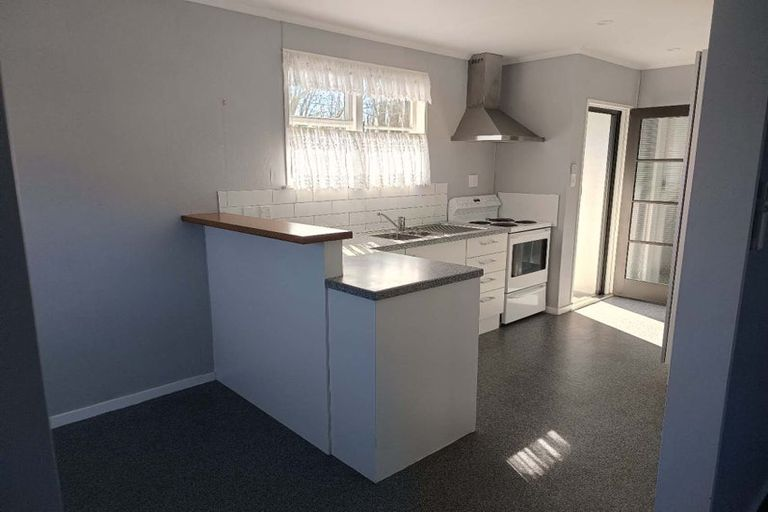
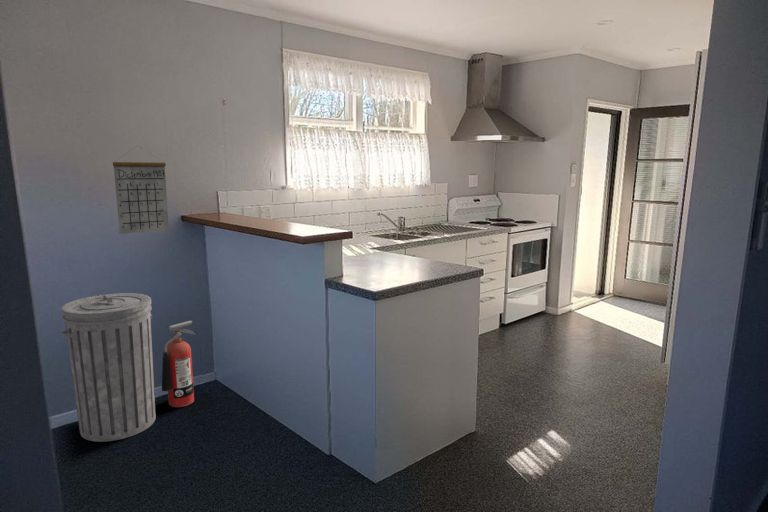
+ trash can (112, 361)
+ fire extinguisher (177, 363)
+ calendar (141, 189)
